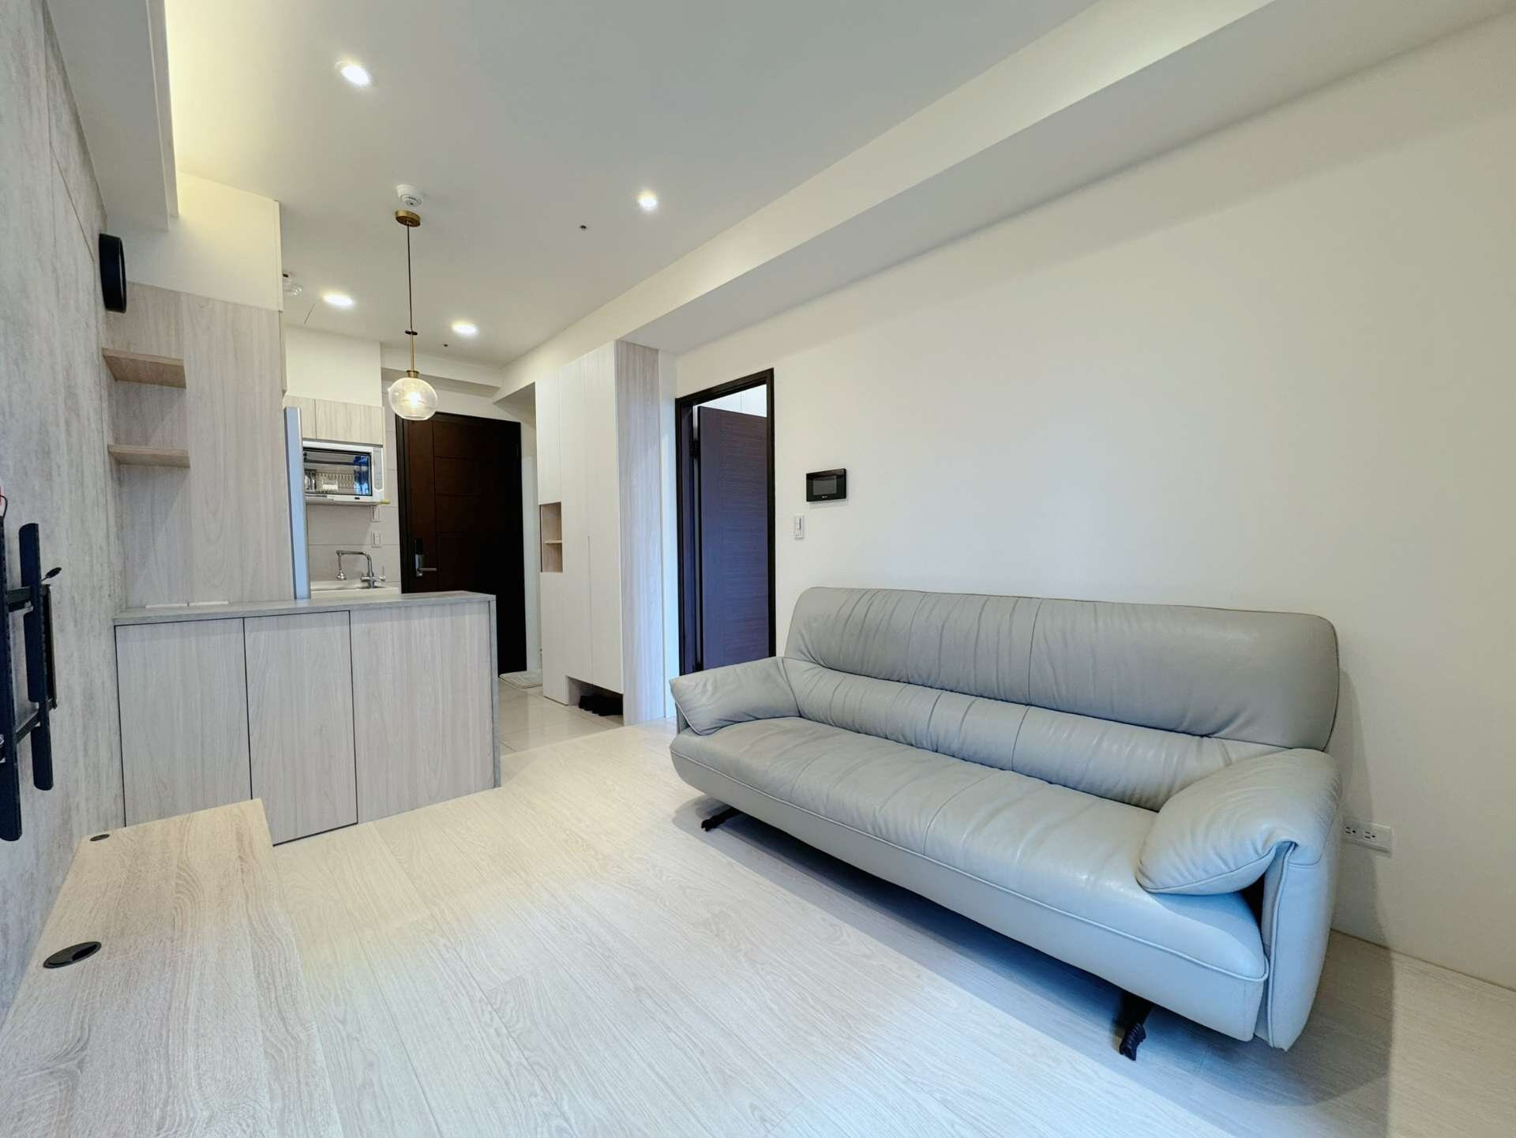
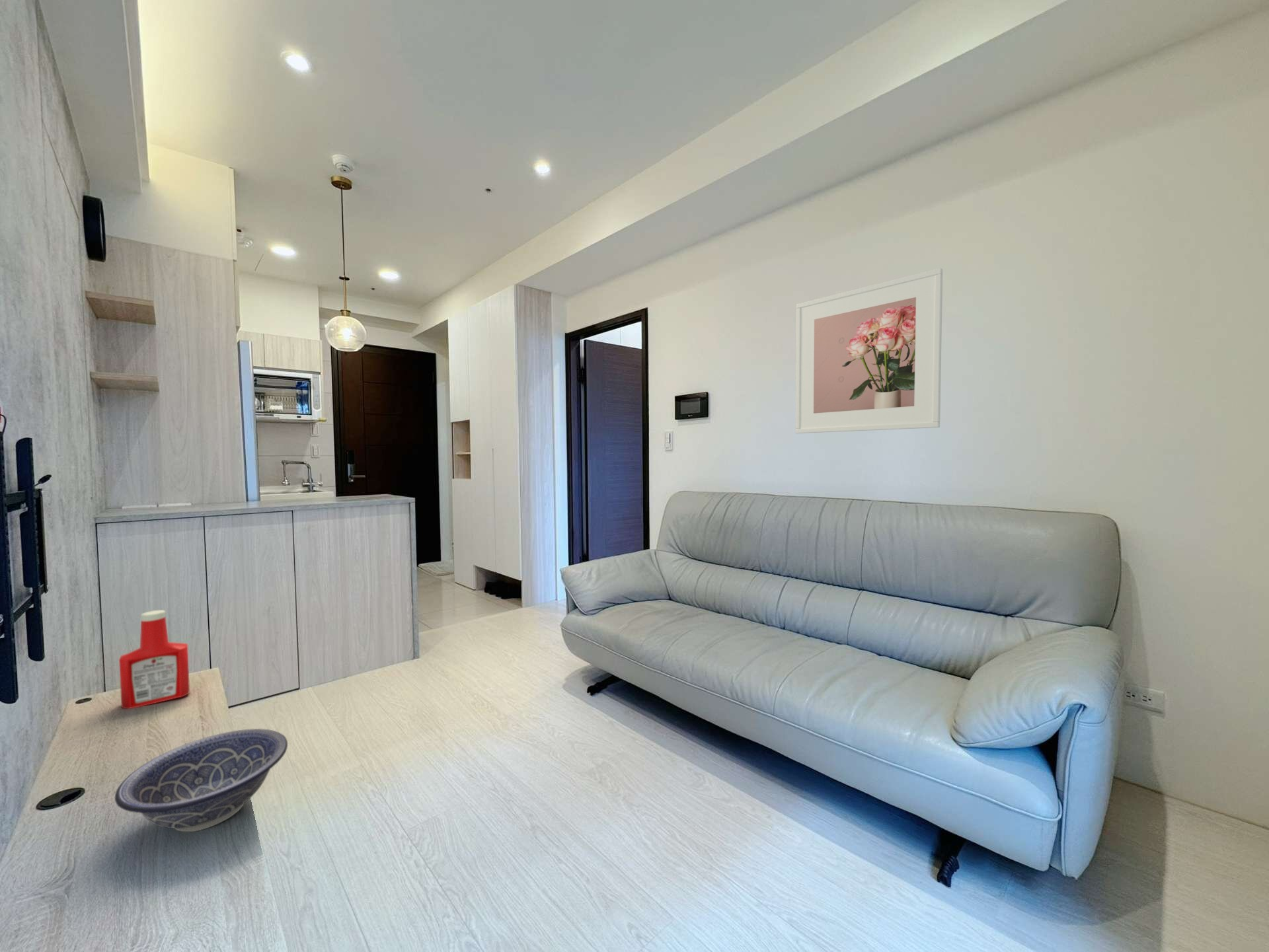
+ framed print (861, 359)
+ decorative bowl (209, 787)
+ soap bottle (155, 656)
